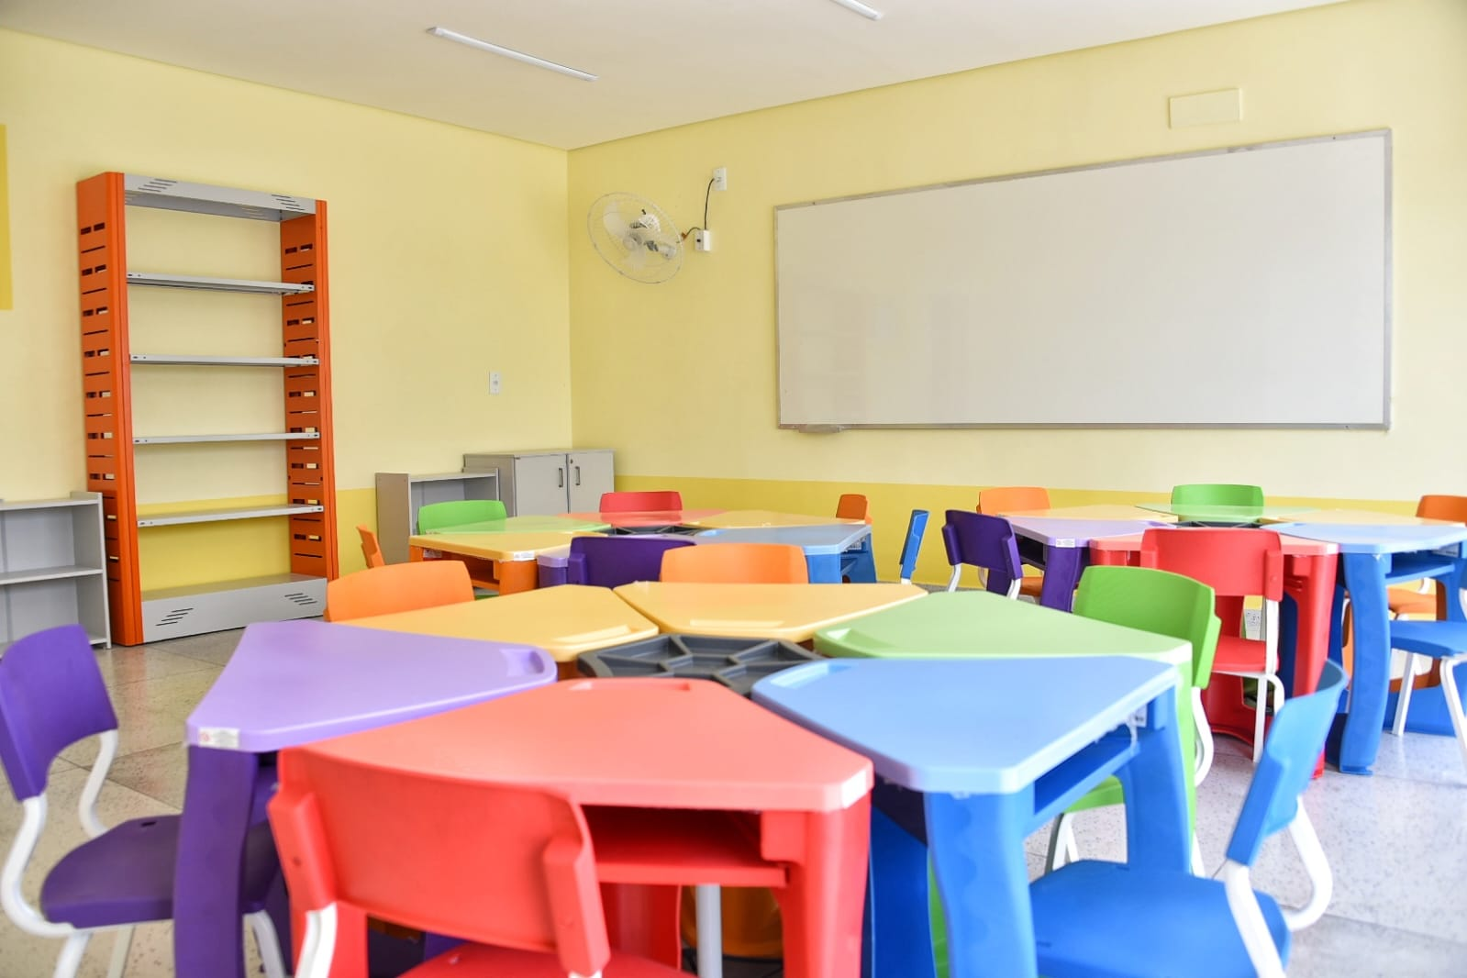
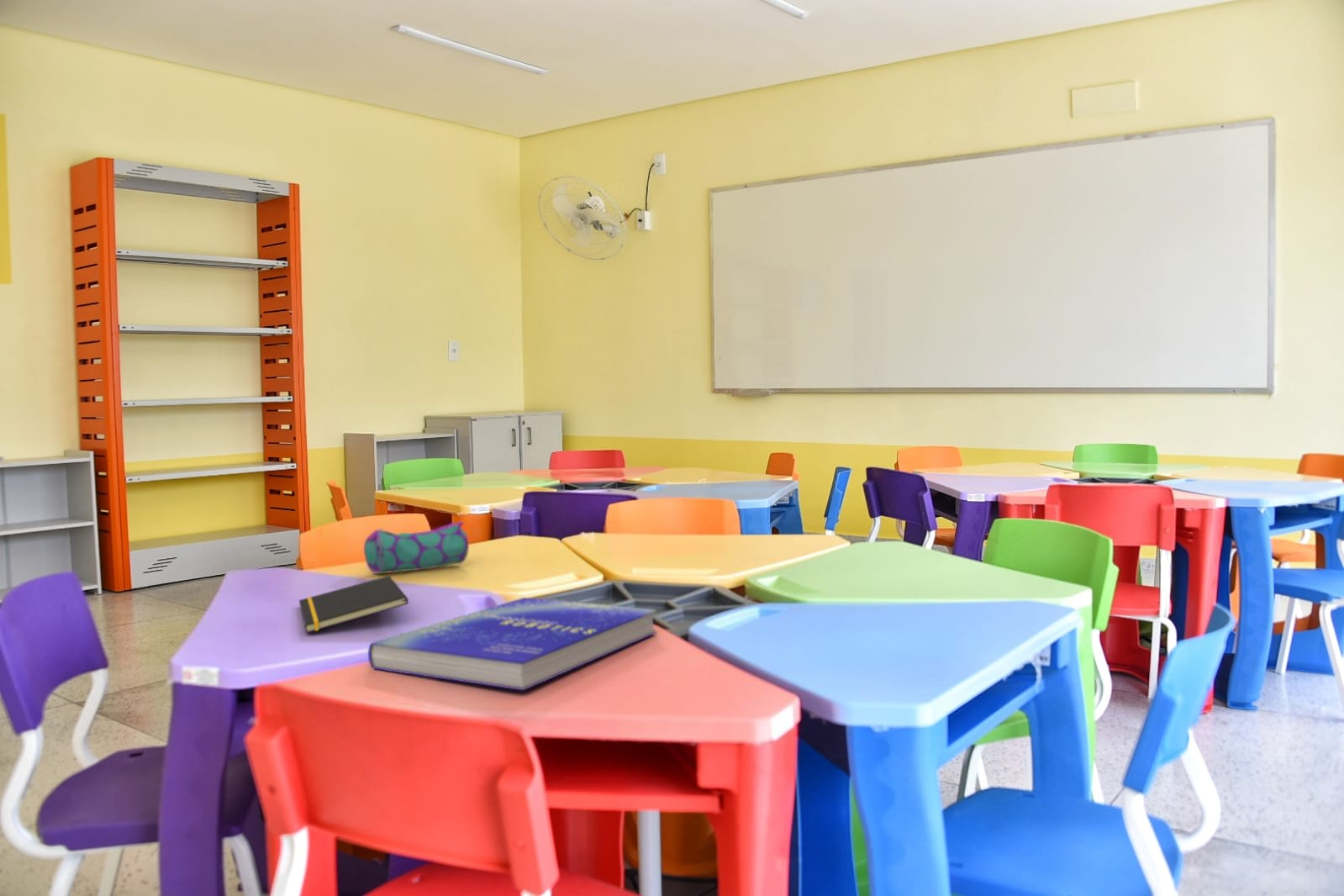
+ book (521, 636)
+ notepad (351, 602)
+ pencil case (417, 547)
